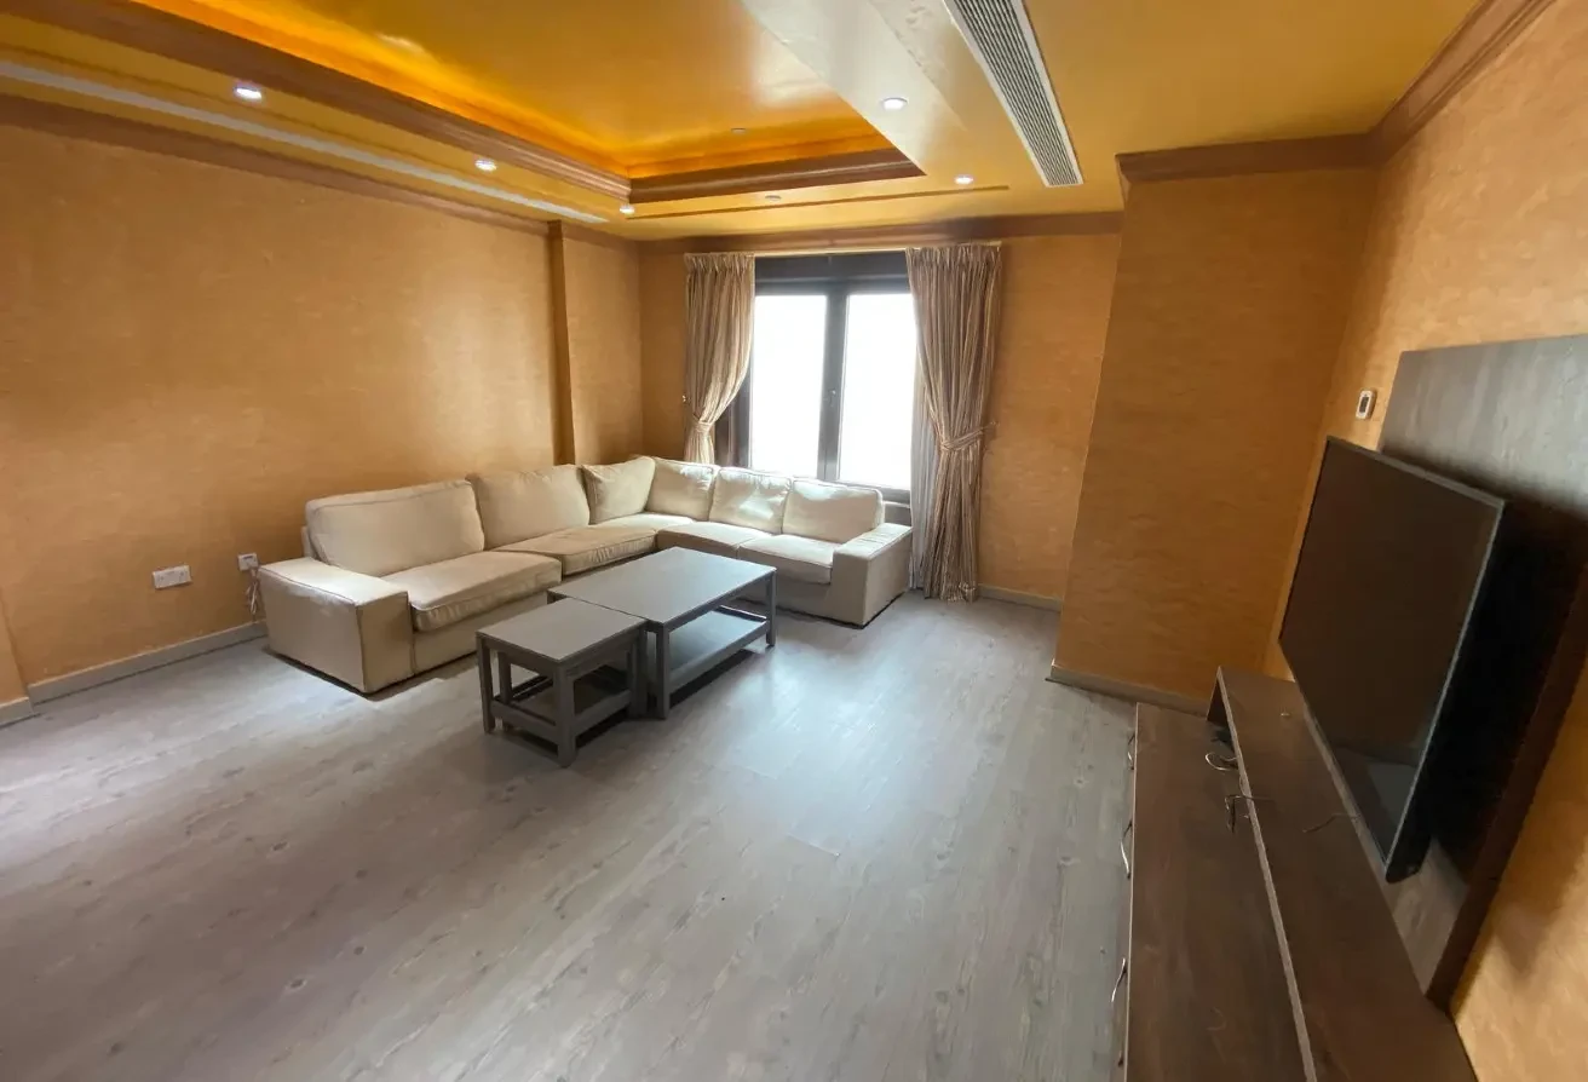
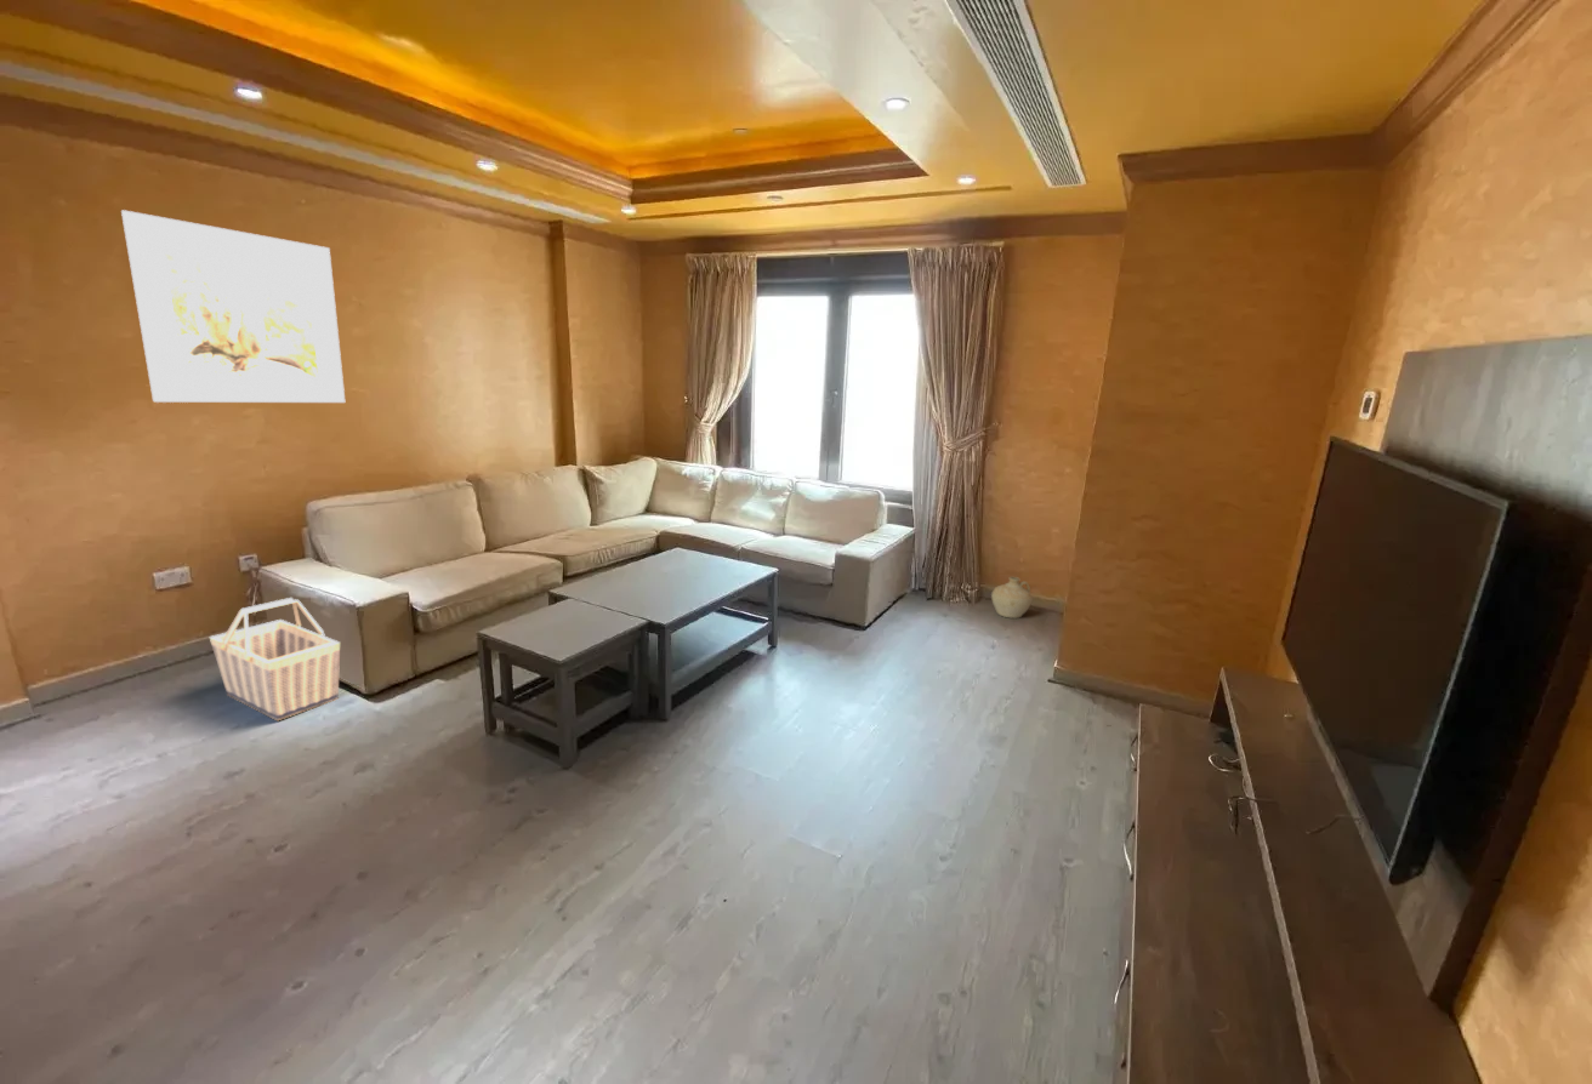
+ basket (275, 651)
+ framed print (248, 319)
+ ceramic jug (1012, 595)
